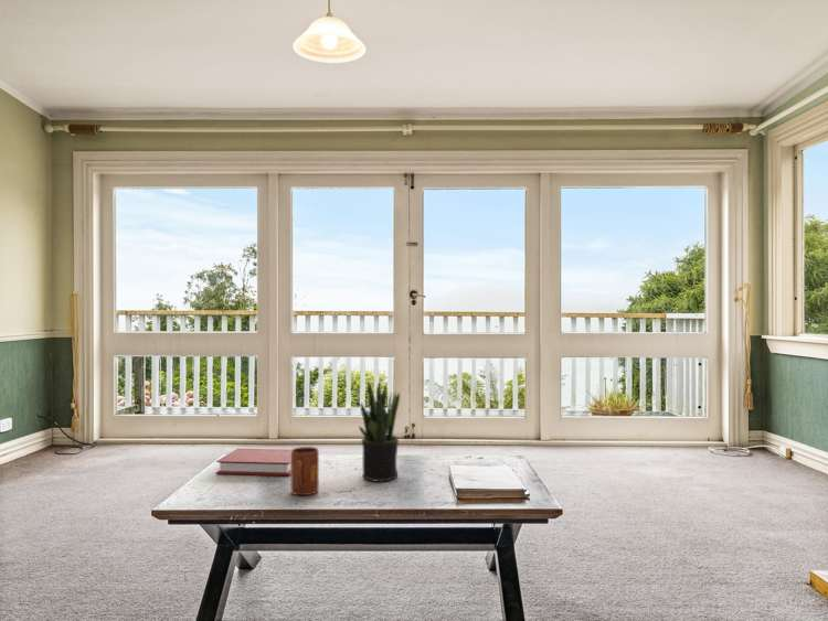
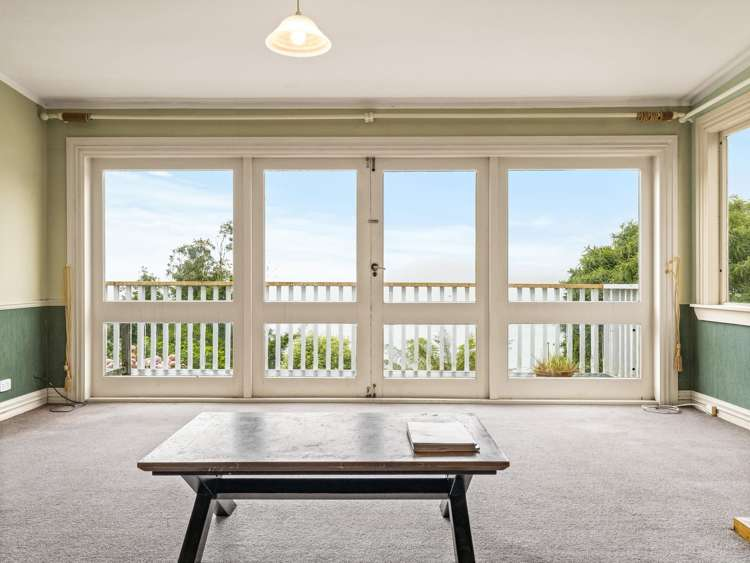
- mug (302, 472)
- potted plant (380, 427)
- book (262, 461)
